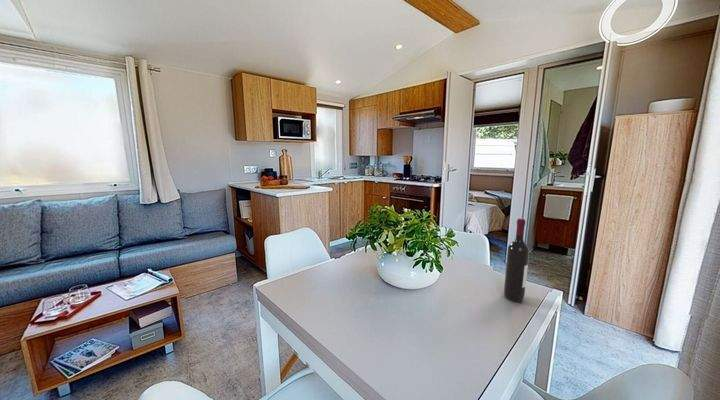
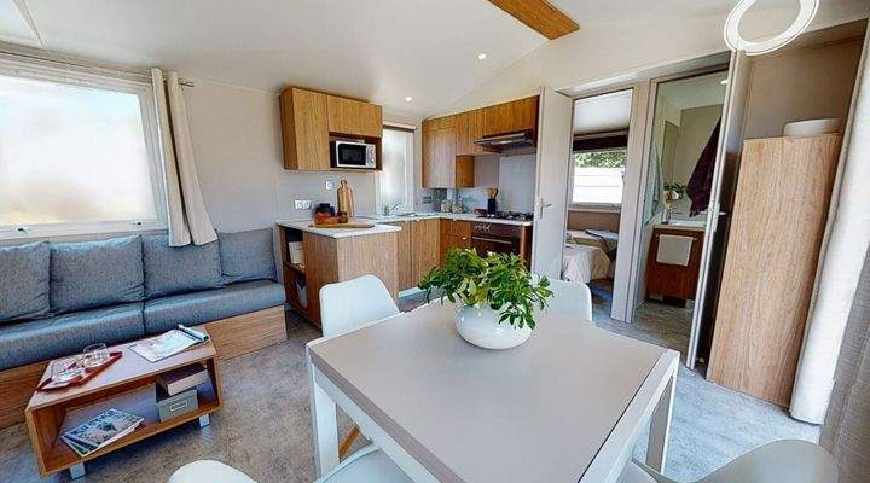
- wine bottle (517, 259)
